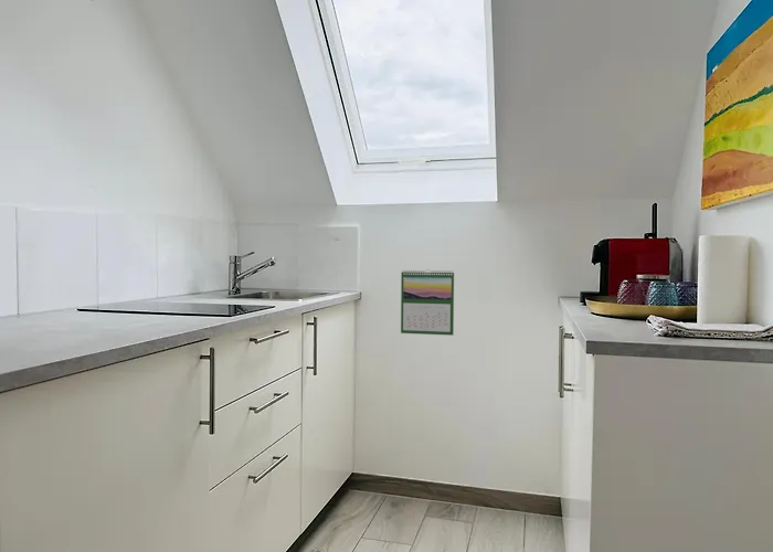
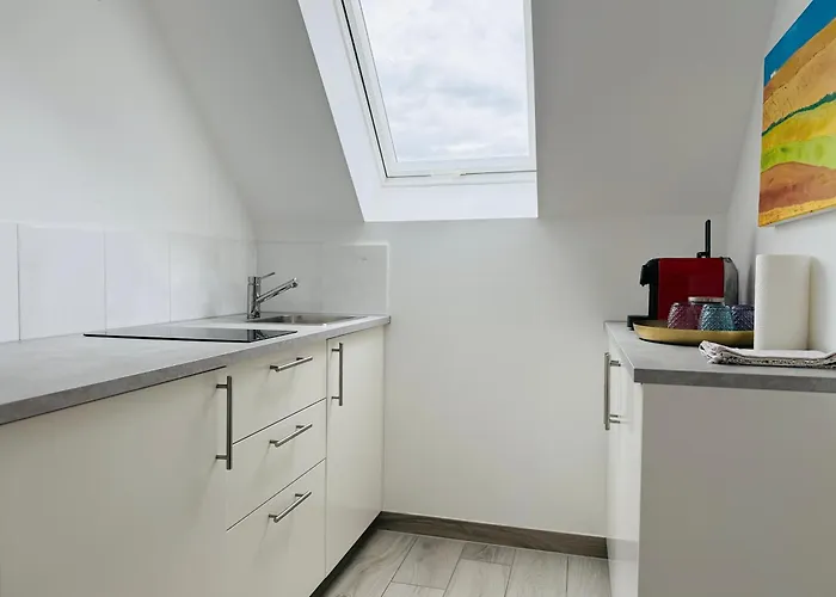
- calendar (426, 301)
